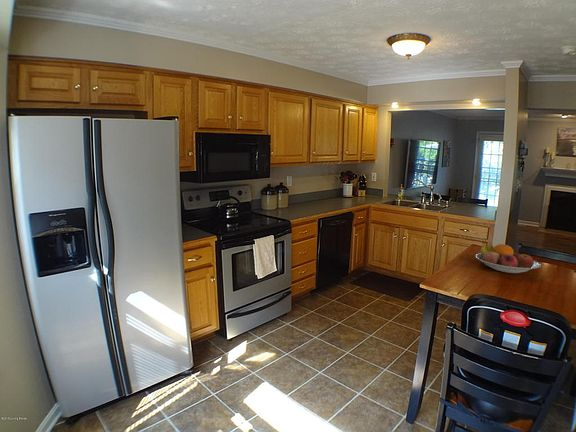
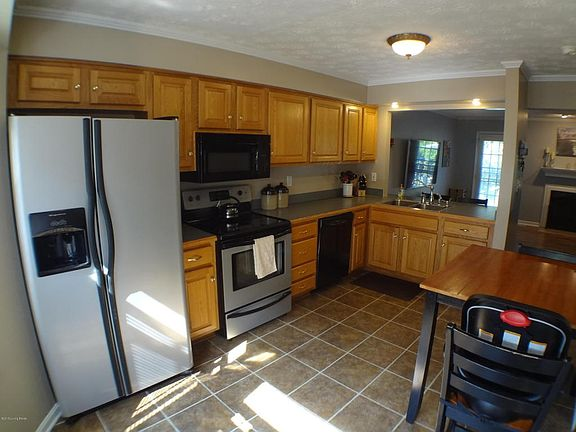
- fruit bowl (506, 257)
